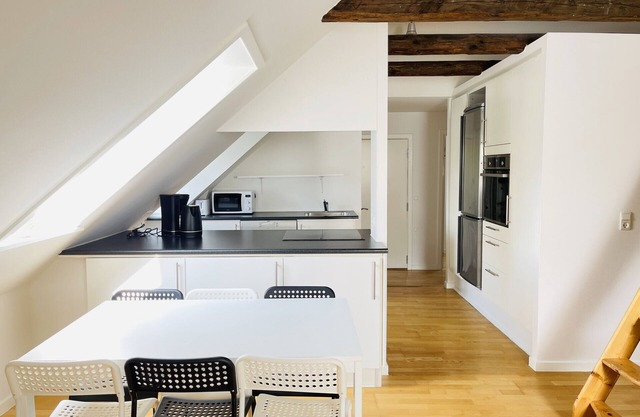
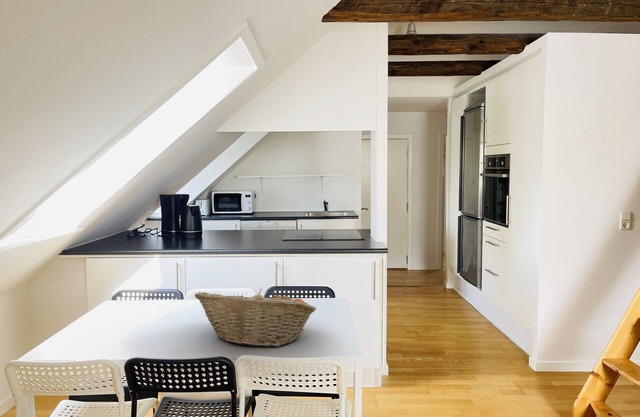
+ fruit basket (255, 311)
